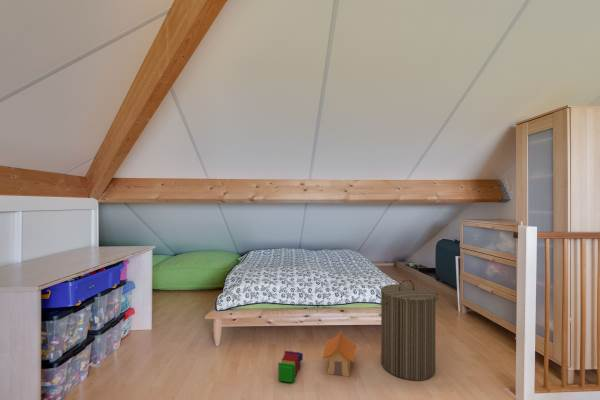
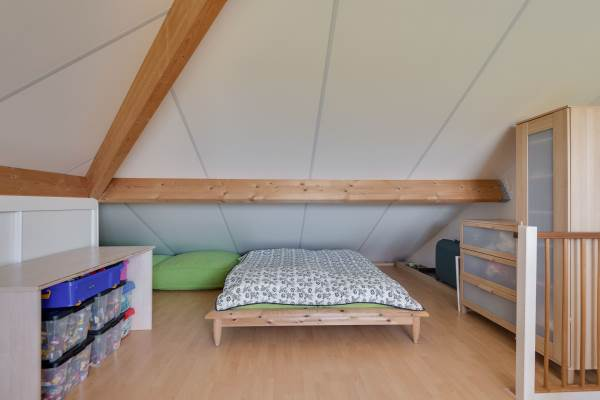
- laundry hamper (407, 322)
- stacking toy (290, 364)
- toy house (339, 352)
